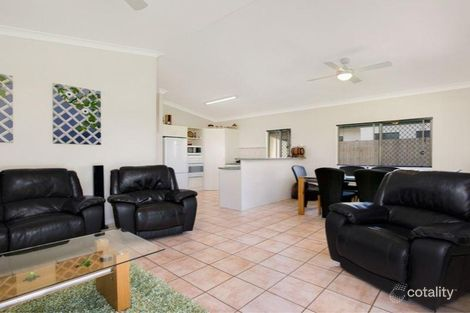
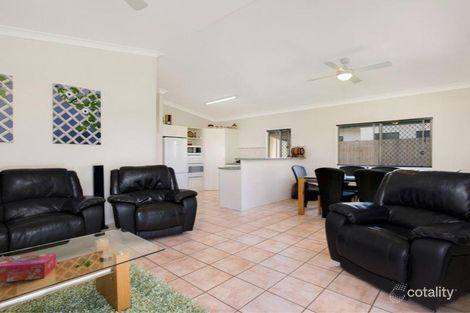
+ tissue box (25, 267)
